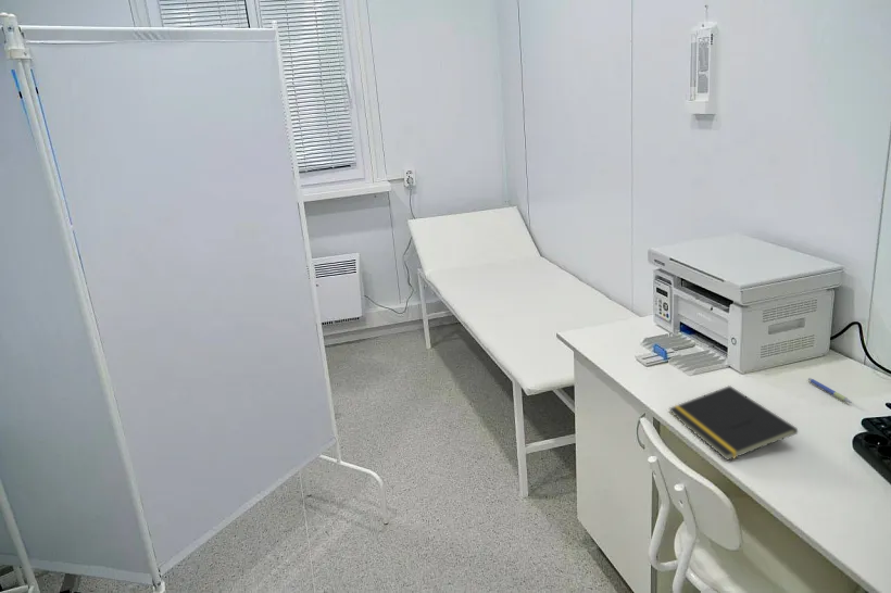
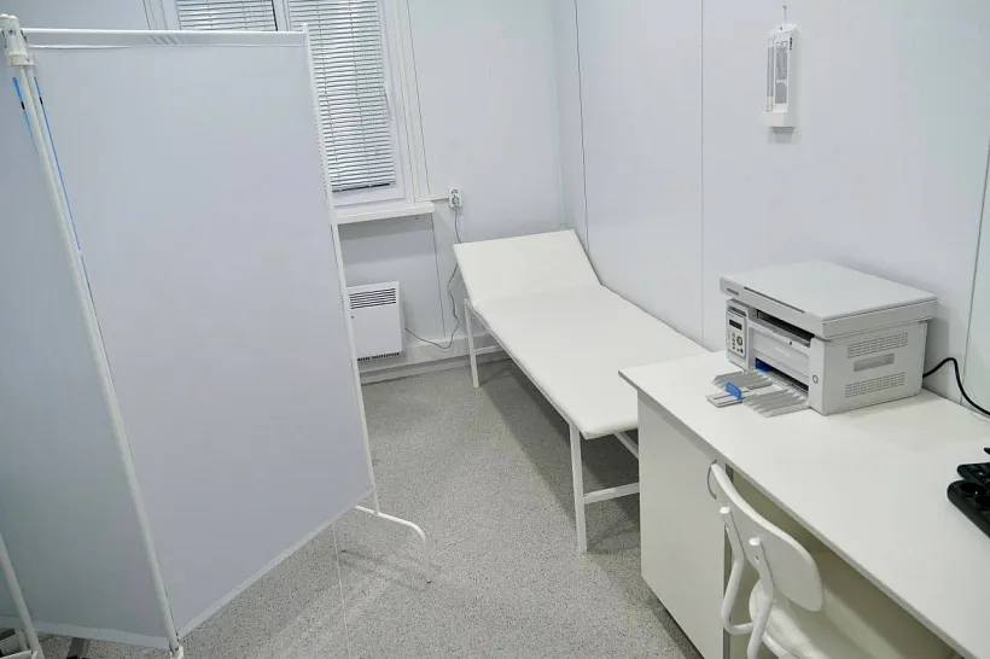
- pen (829, 390)
- notepad (728, 419)
